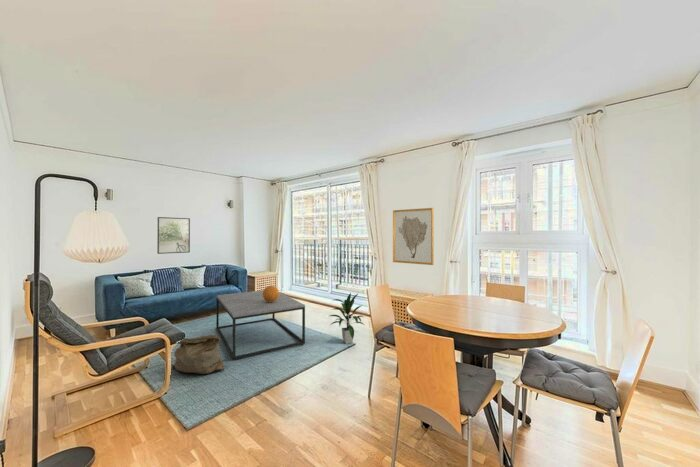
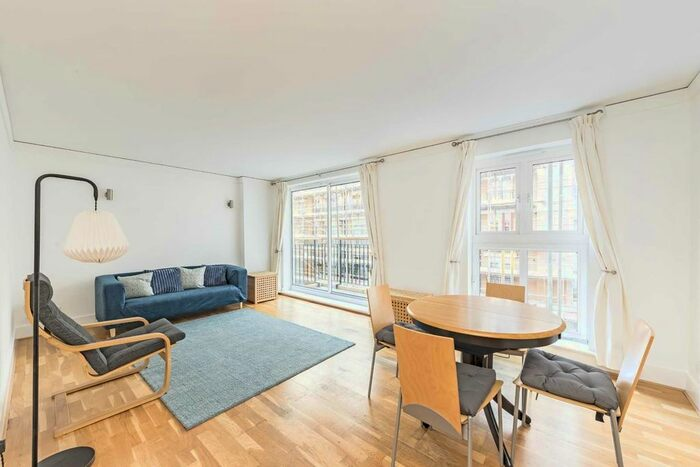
- bag (197, 351)
- coffee table (257, 315)
- decorative sphere (270, 293)
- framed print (174, 235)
- wall art (412, 236)
- indoor plant (347, 318)
